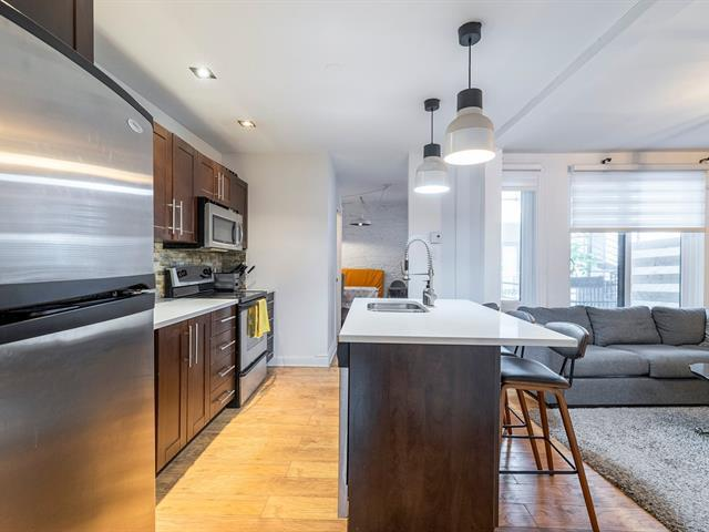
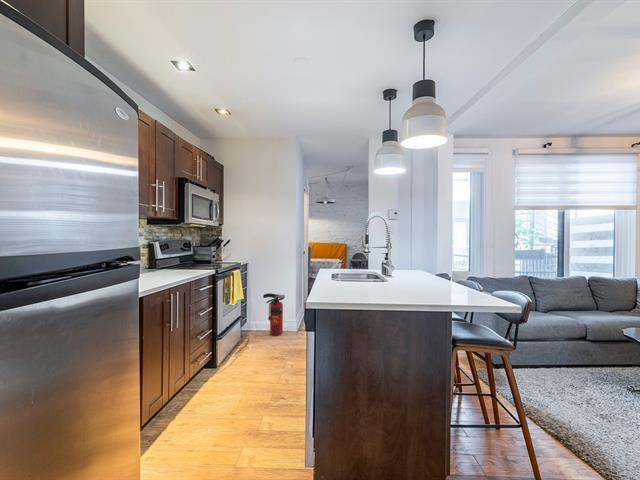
+ fire extinguisher (273, 313)
